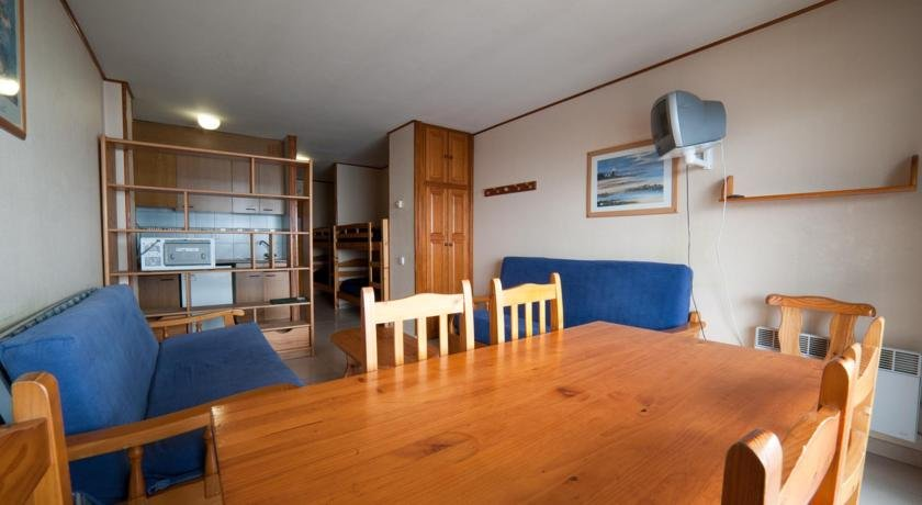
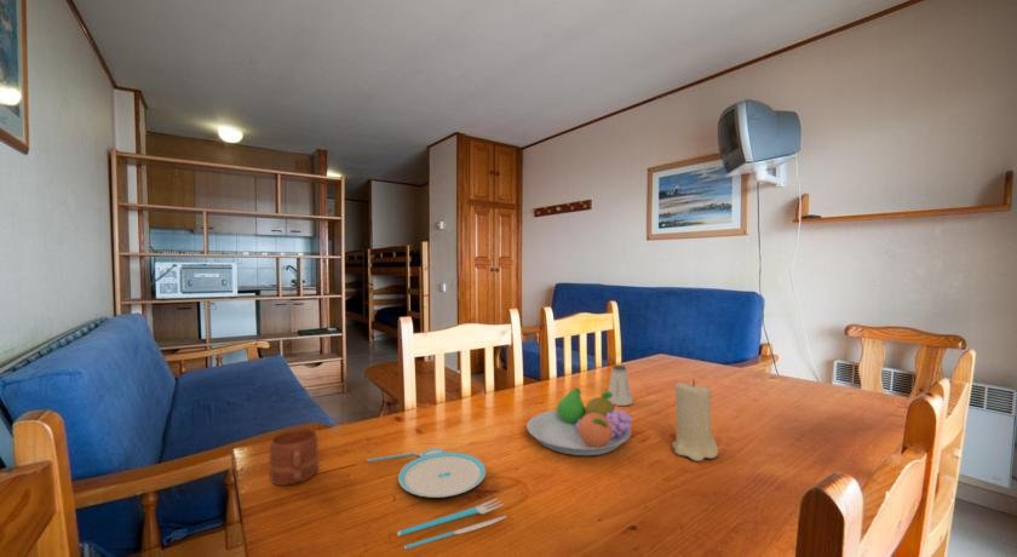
+ mug (293, 460)
+ candle (694, 415)
+ saltshaker (619, 383)
+ plate (435, 482)
+ fruit bowl (579, 414)
